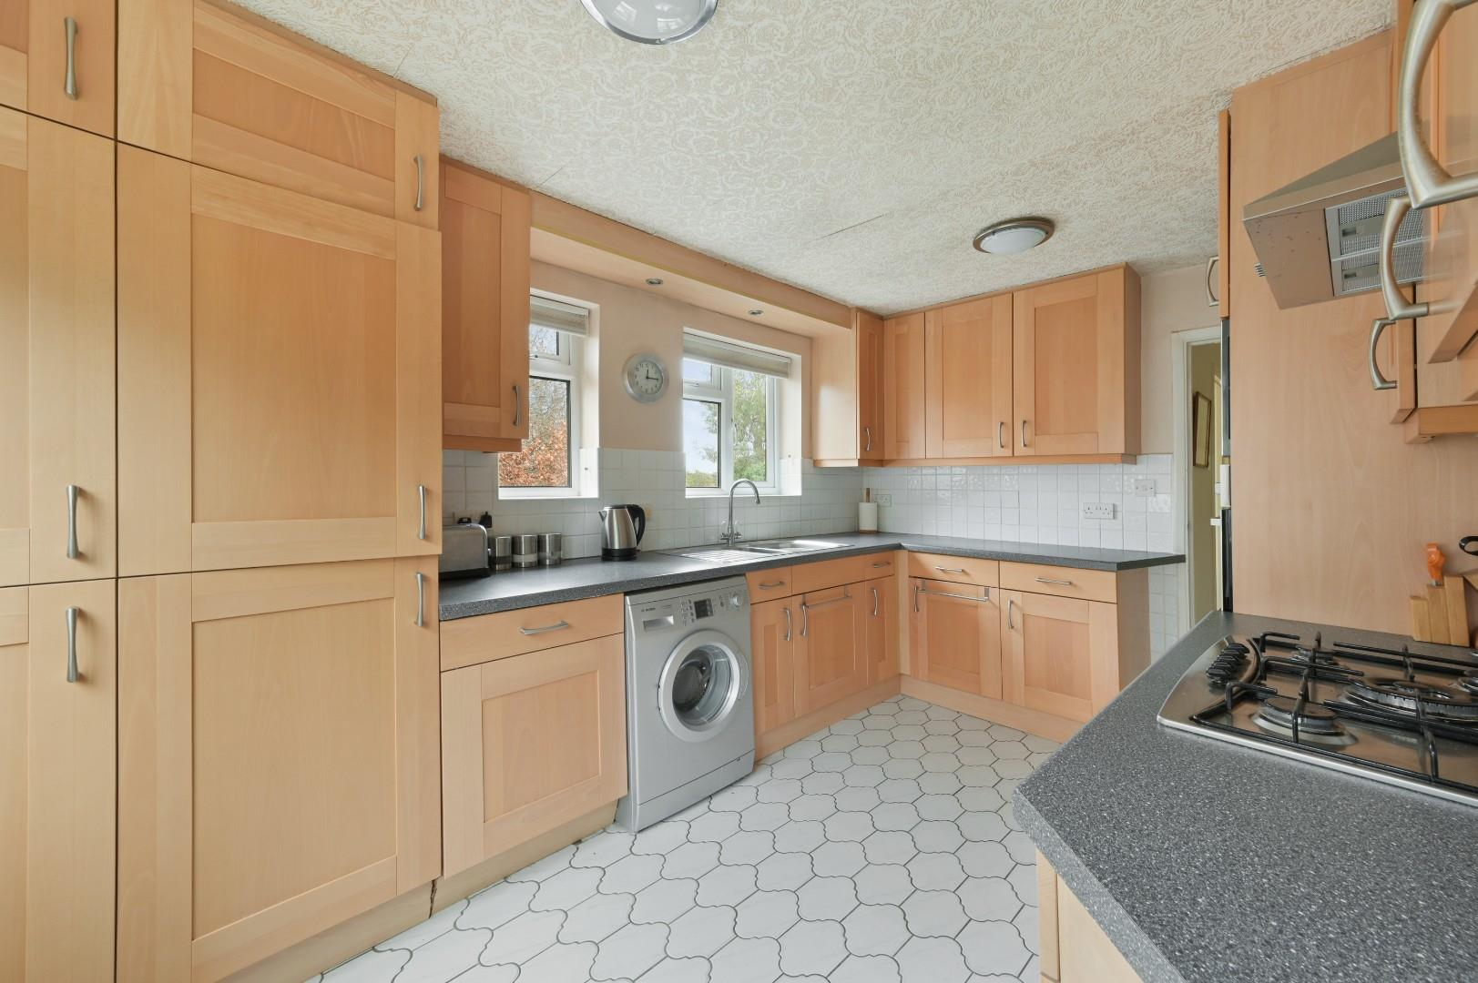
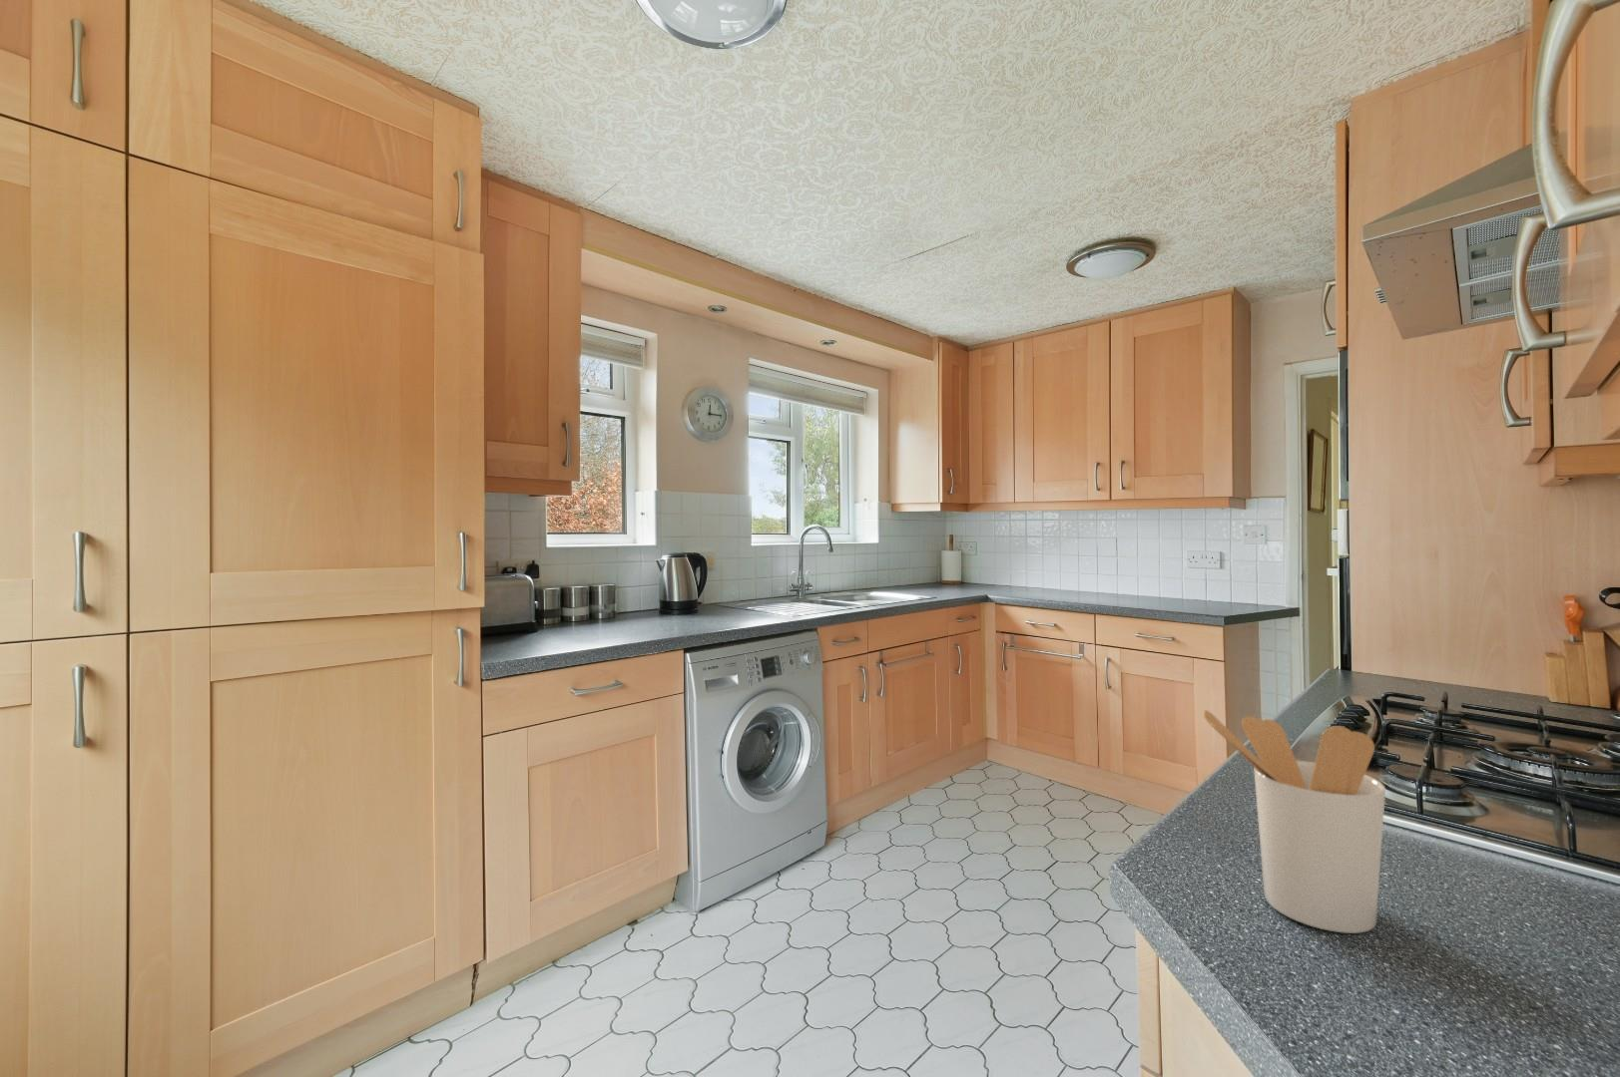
+ utensil holder (1286, 808)
